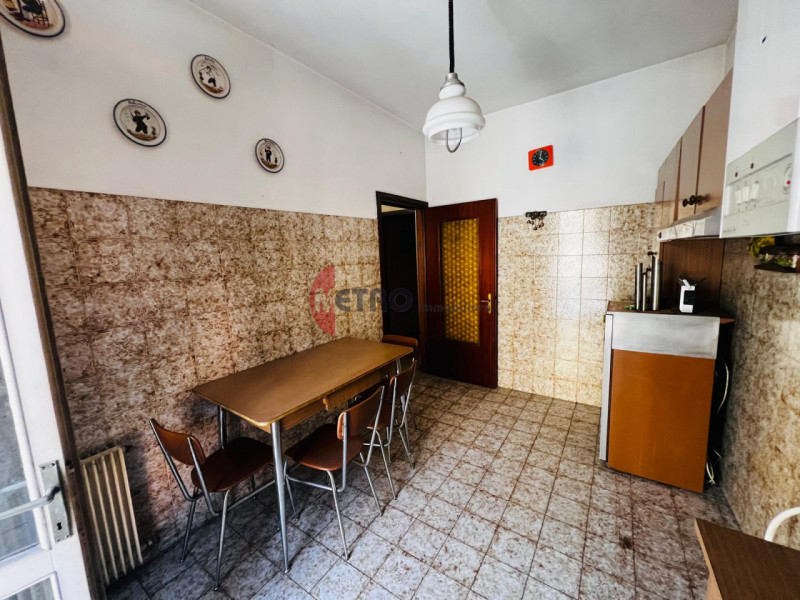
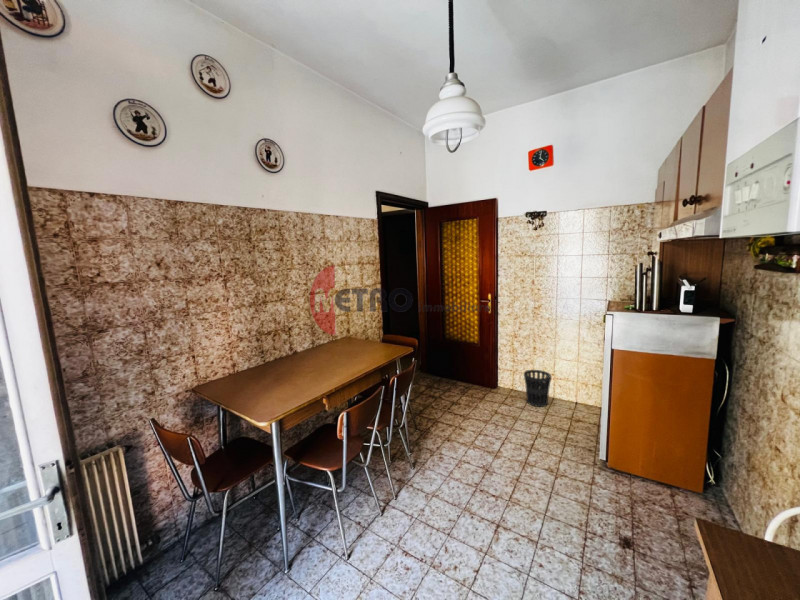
+ wastebasket (537, 388)
